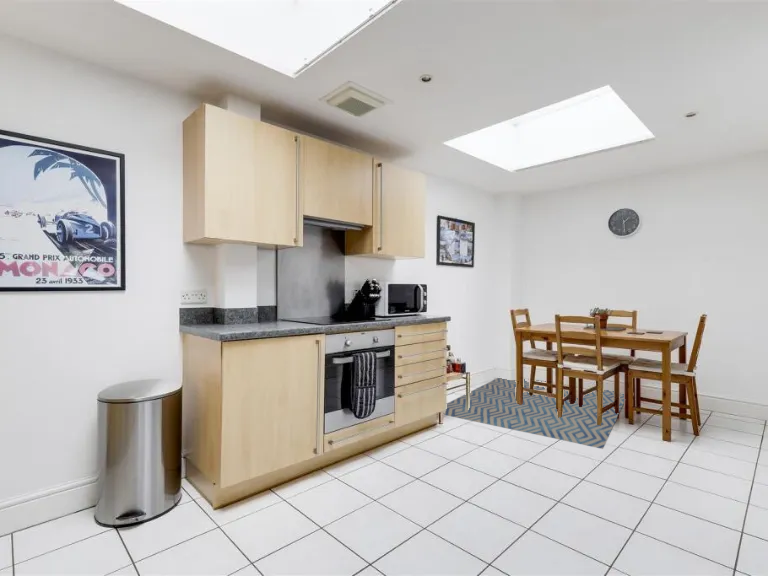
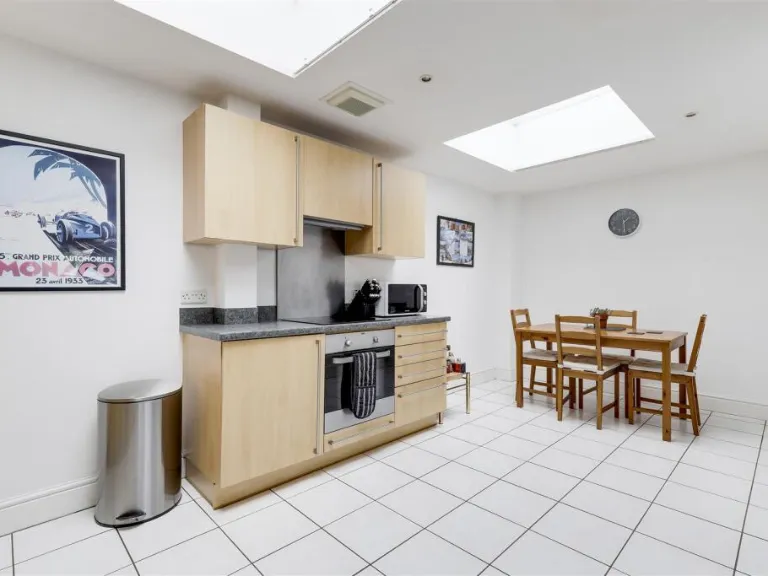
- rug (542, 397)
